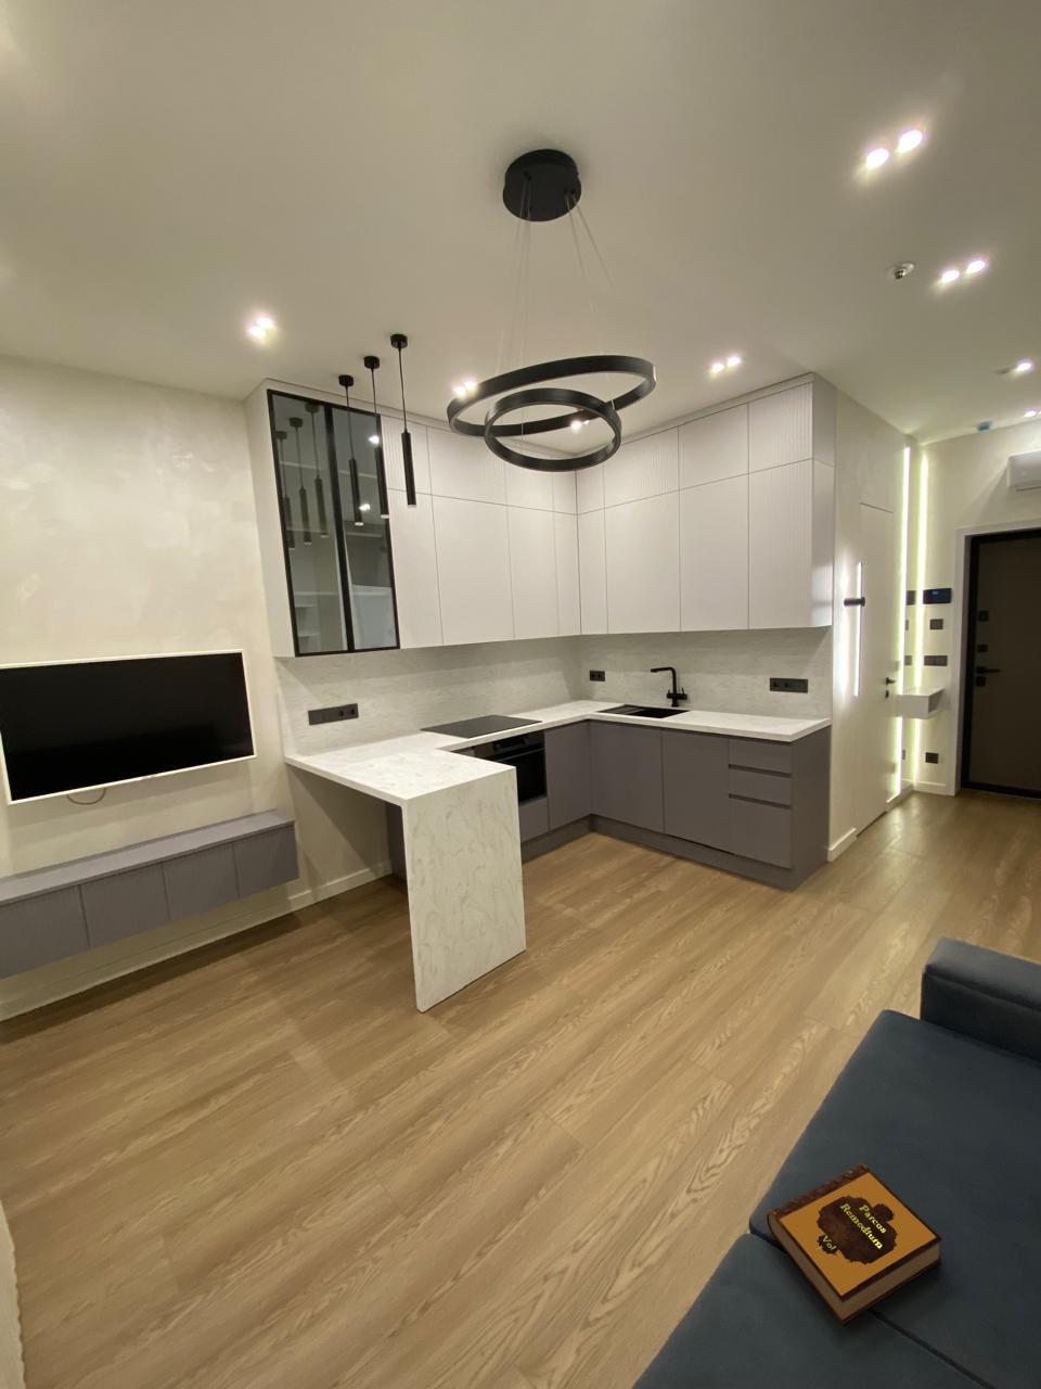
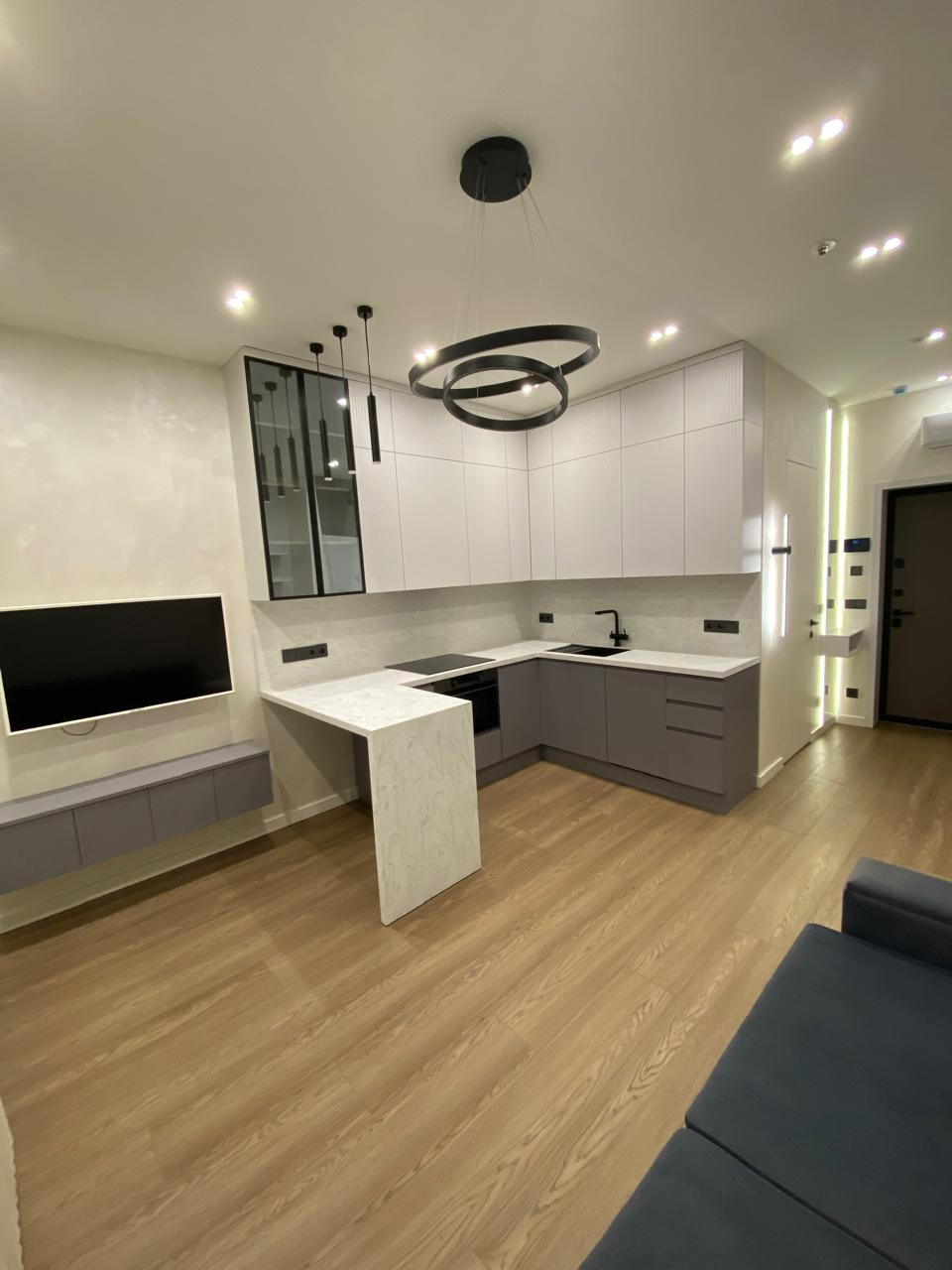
- hardback book (850, 1232)
